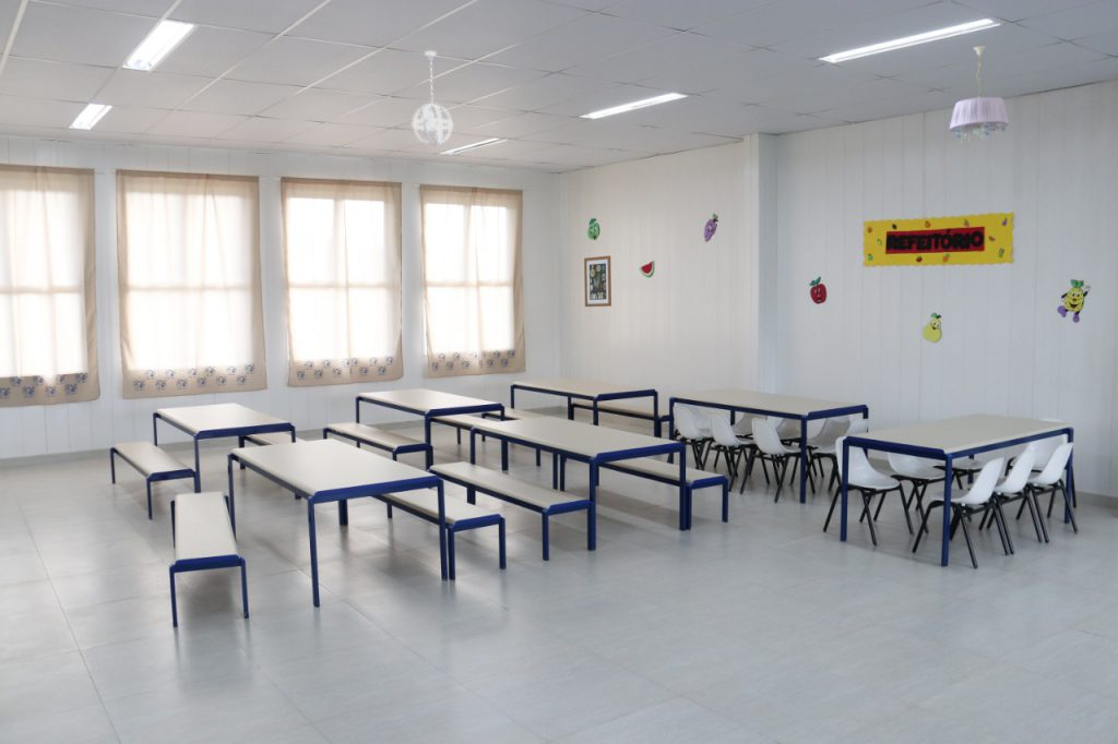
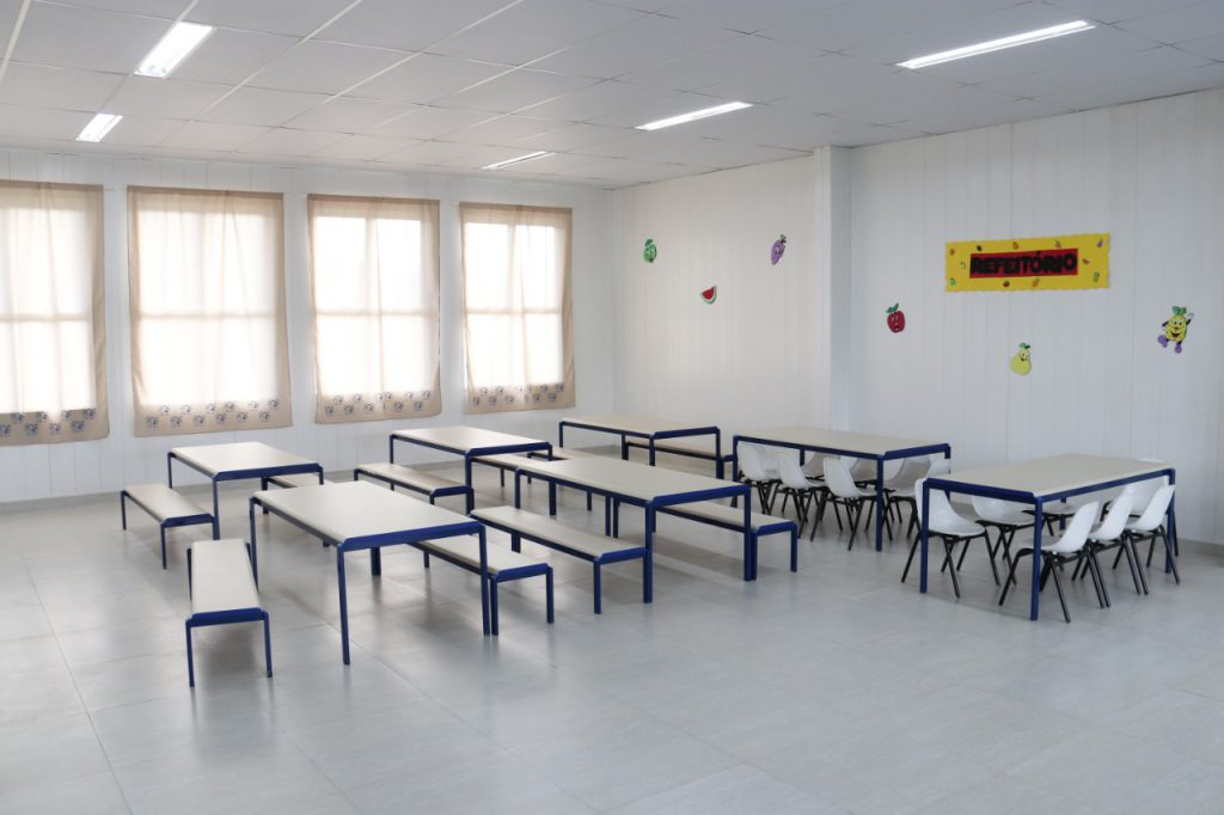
- wall art (597, 281)
- ceiling light fixture (978, 93)
- pendant light (431, 99)
